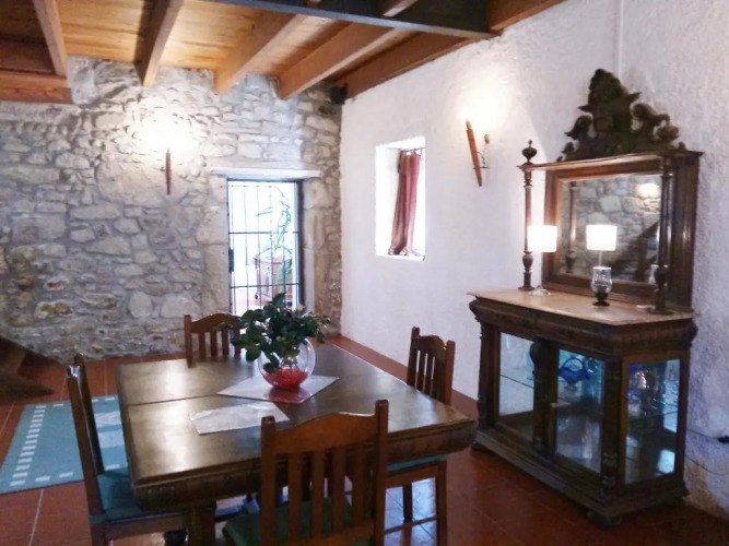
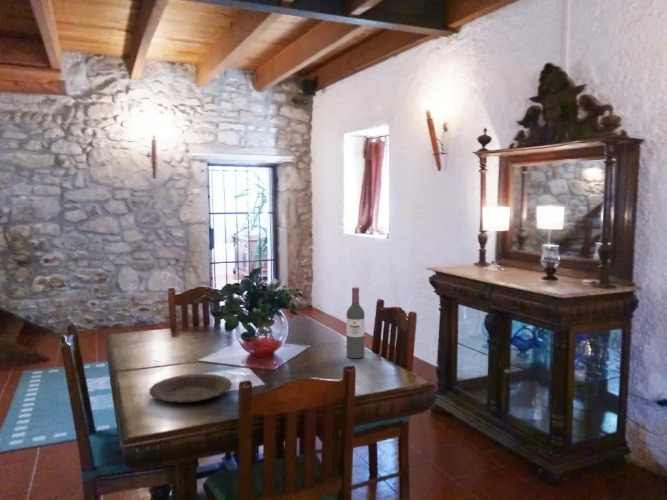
+ plate (191, 390)
+ wine bottle (355, 322)
